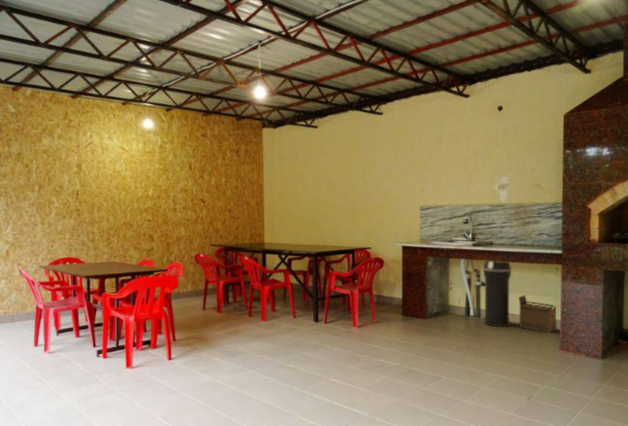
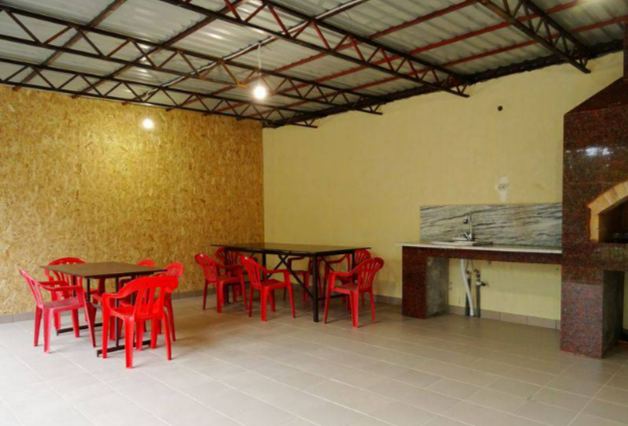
- cardboard box (540, 313)
- trash can (496, 288)
